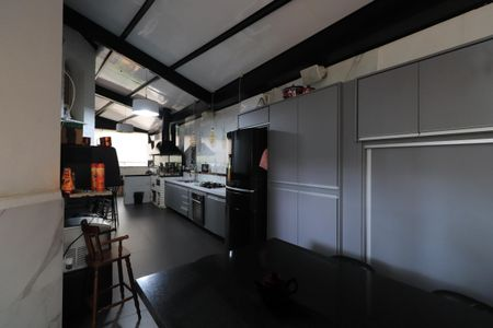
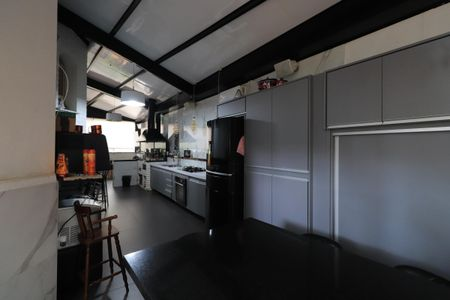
- teapot (275, 284)
